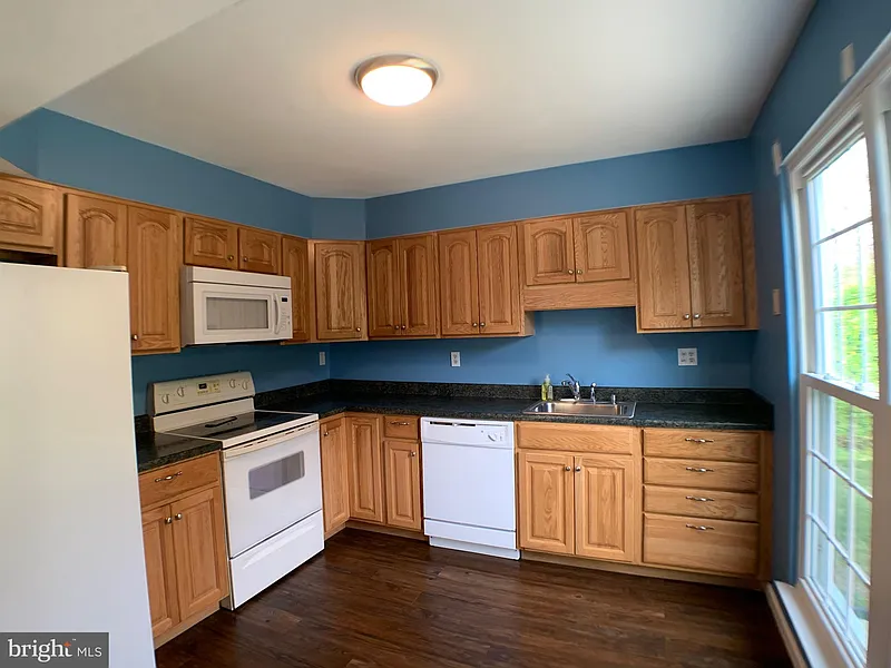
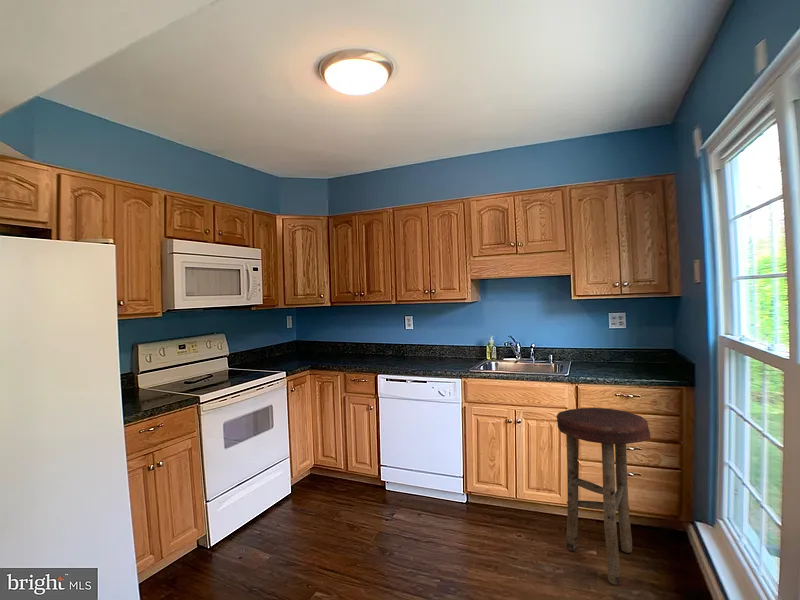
+ stool (603, 488)
